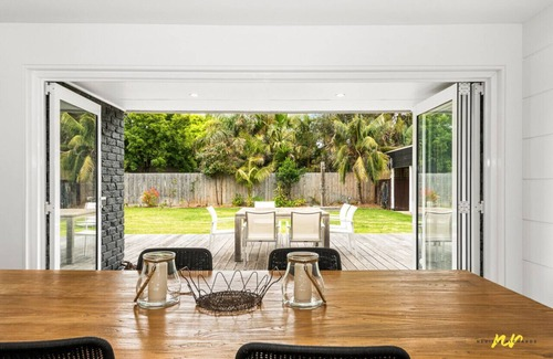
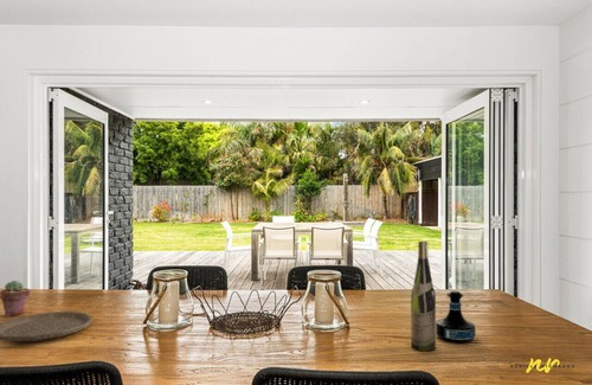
+ tequila bottle (455, 314)
+ wine bottle (423, 294)
+ potted succulent (14, 296)
+ plate (44, 326)
